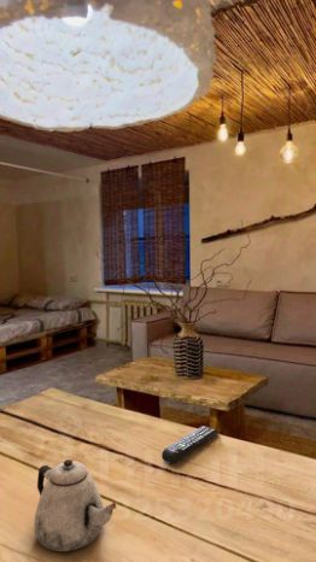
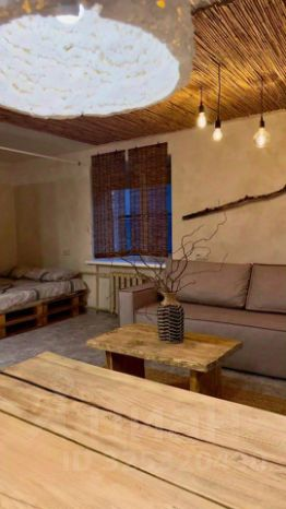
- remote control (192, 443)
- teapot (74, 498)
